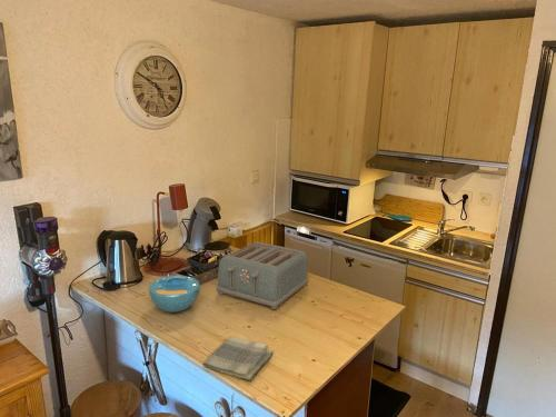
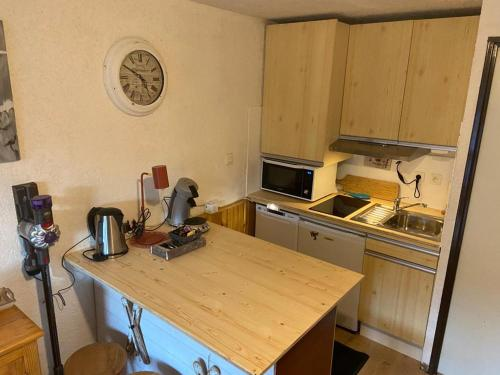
- bowl (175, 292)
- toaster (261, 272)
- dish towel (239, 356)
